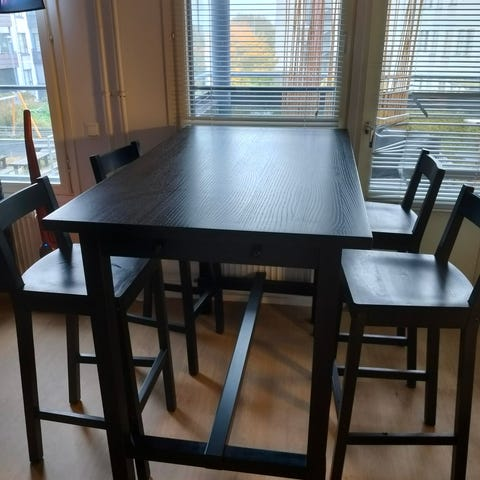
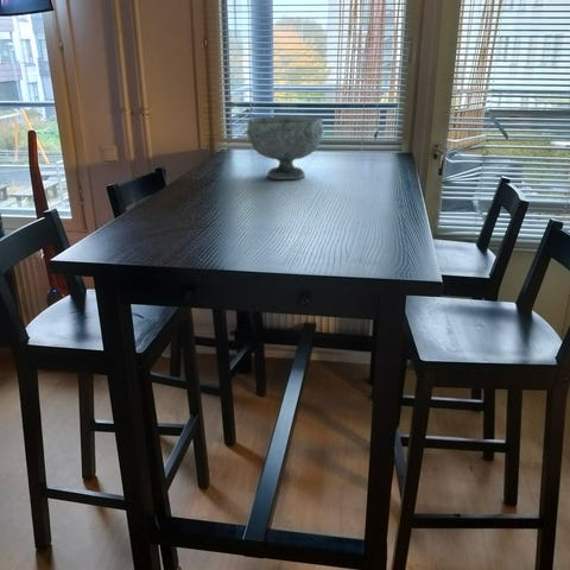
+ decorative bowl (285, 146)
